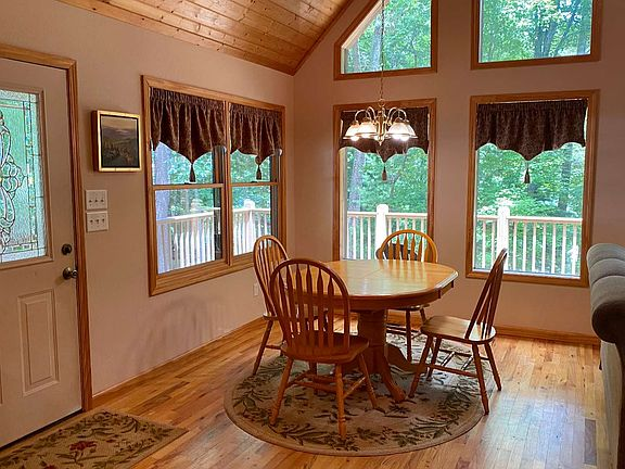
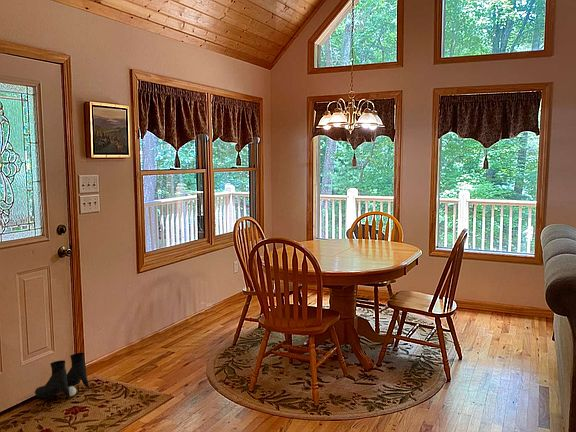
+ boots (61, 373)
